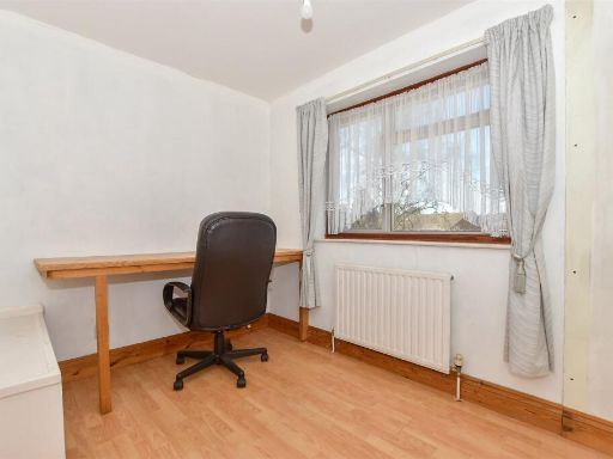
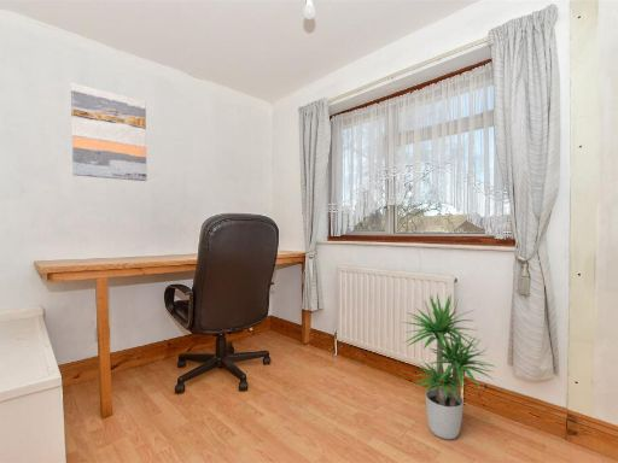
+ wall art (111, 135)
+ potted plant (445, 362)
